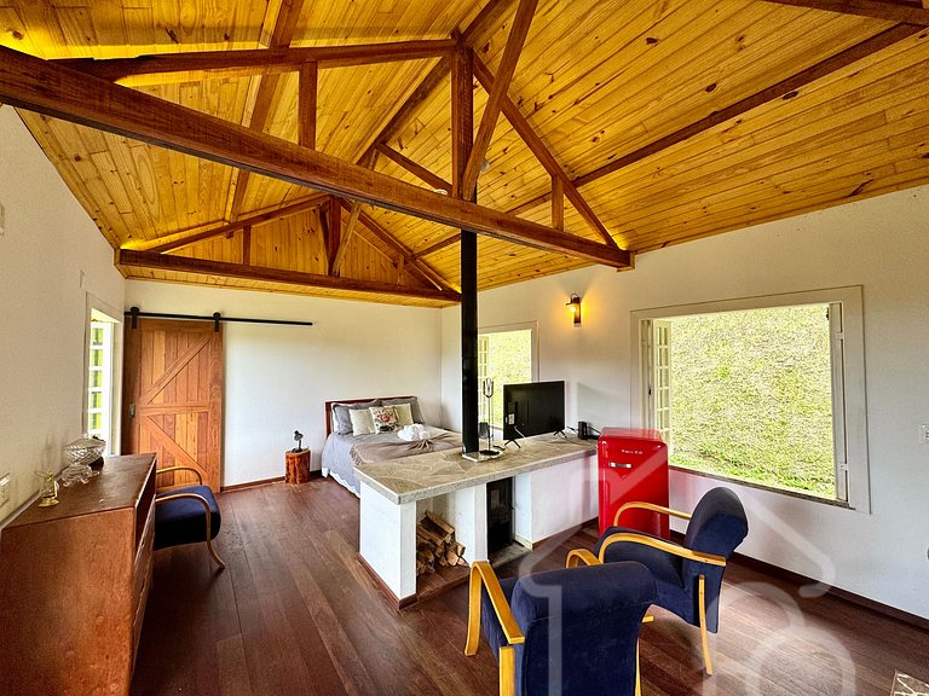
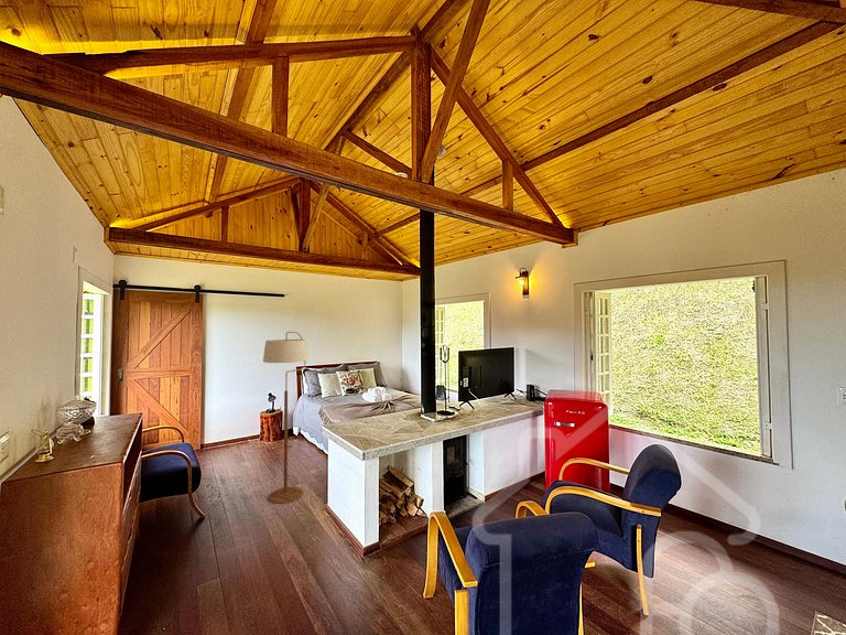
+ floor lamp (286, 411)
